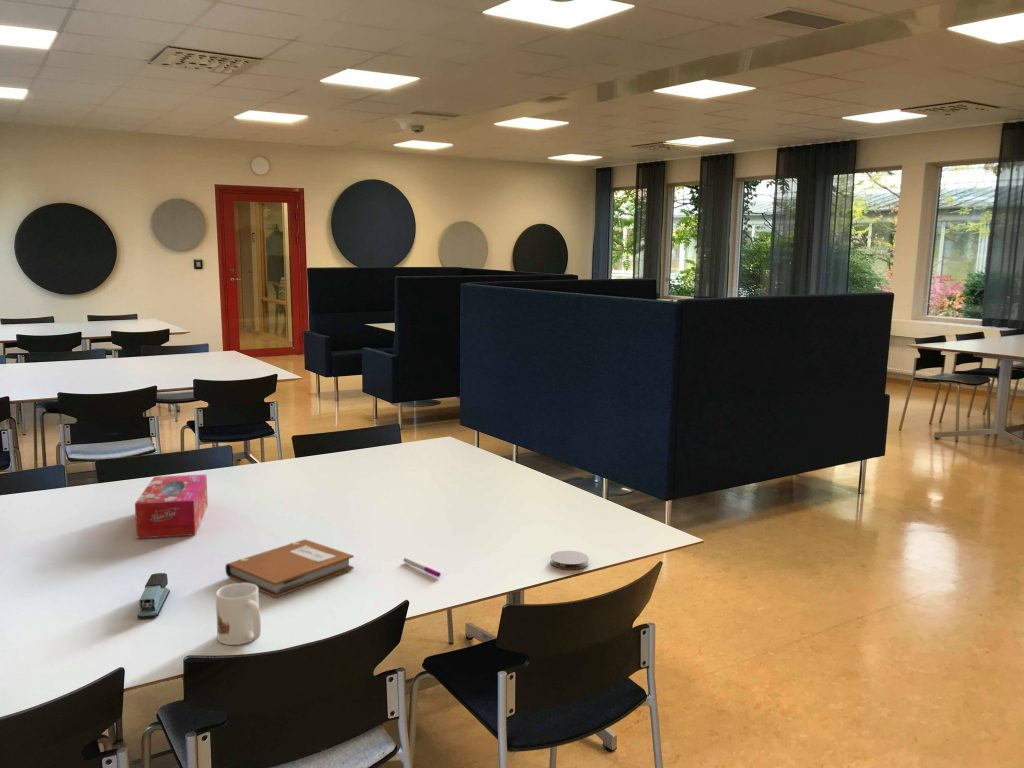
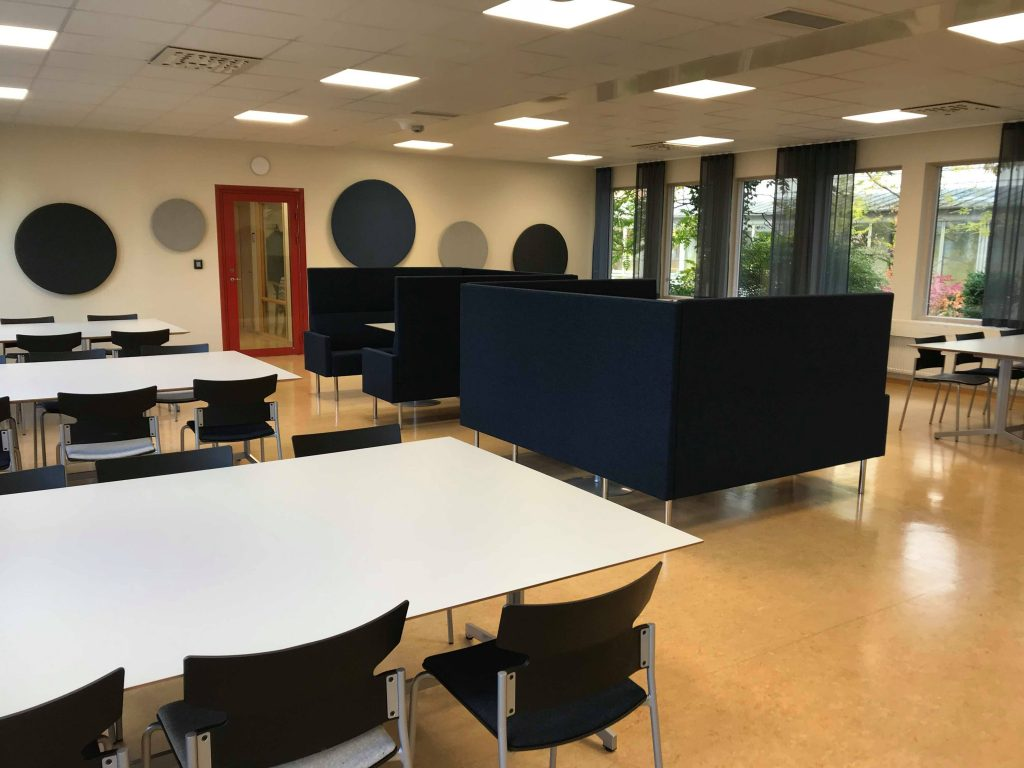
- notebook (292, 564)
- pen (421, 567)
- stapler (153, 593)
- tissue box (173, 504)
- mug (242, 615)
- coaster (569, 559)
